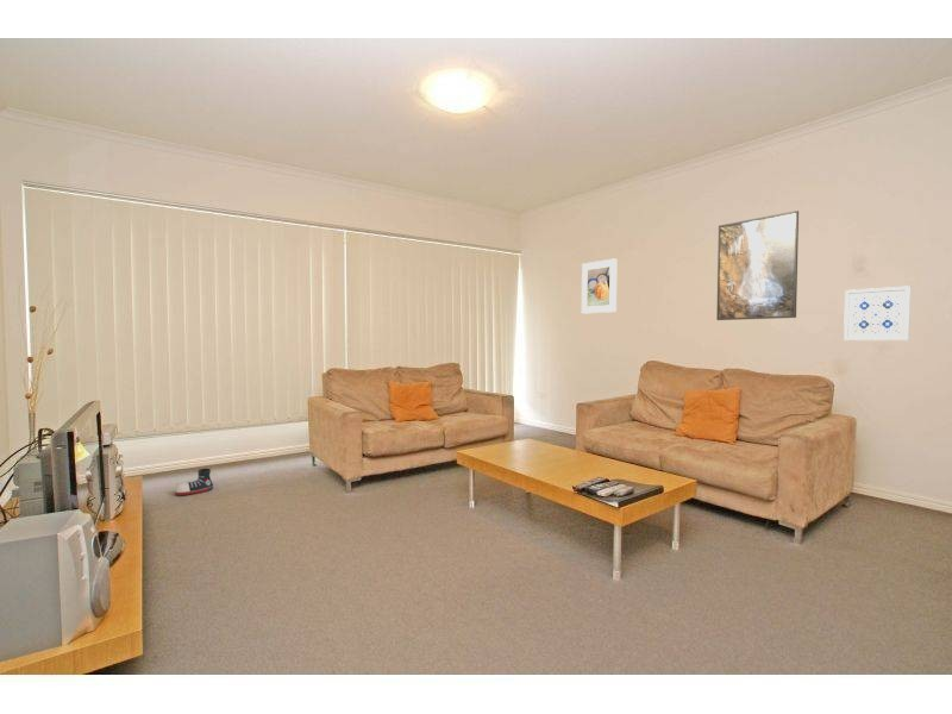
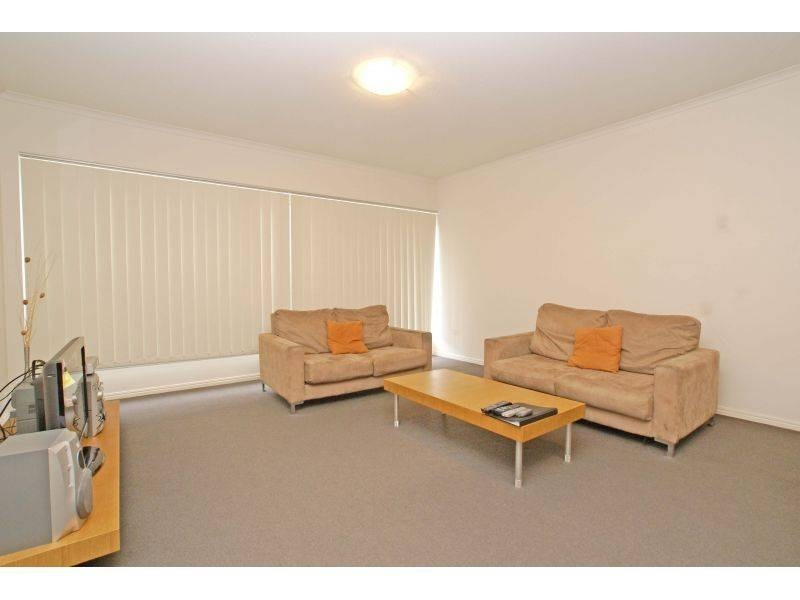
- shoe (194, 481)
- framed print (599, 287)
- wall art (876, 314)
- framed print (754, 269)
